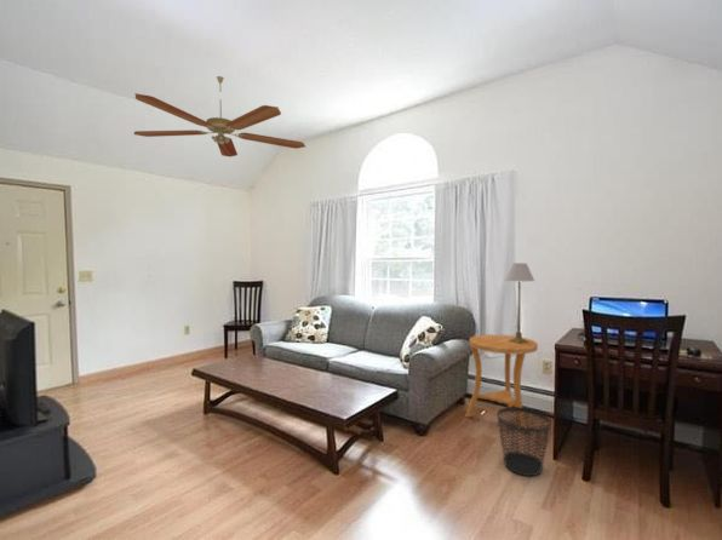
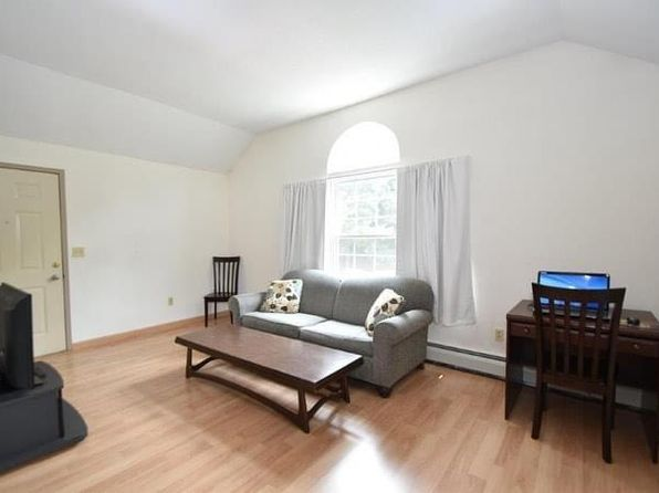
- ceiling fan (220, 113)
- side table (505, 379)
- wastebasket (522, 442)
- table lamp (518, 301)
